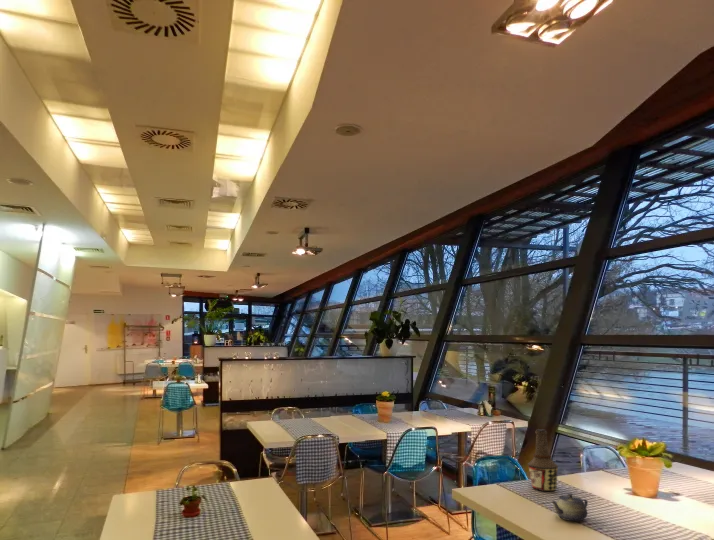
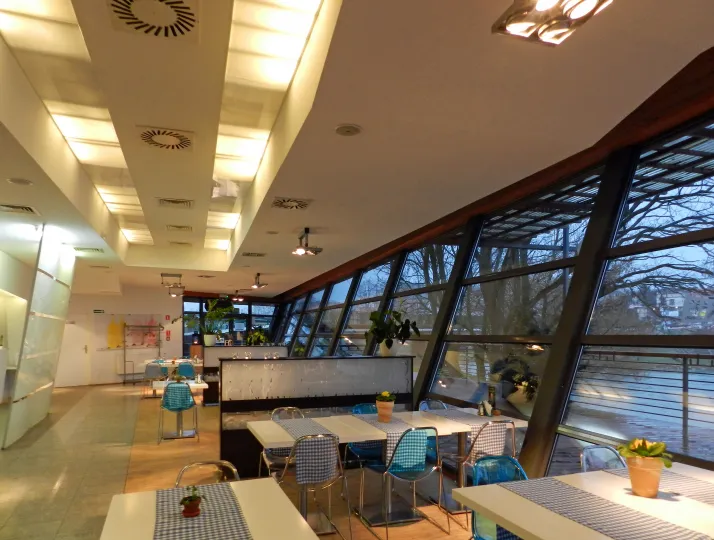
- bottle (541, 458)
- teapot (569, 506)
